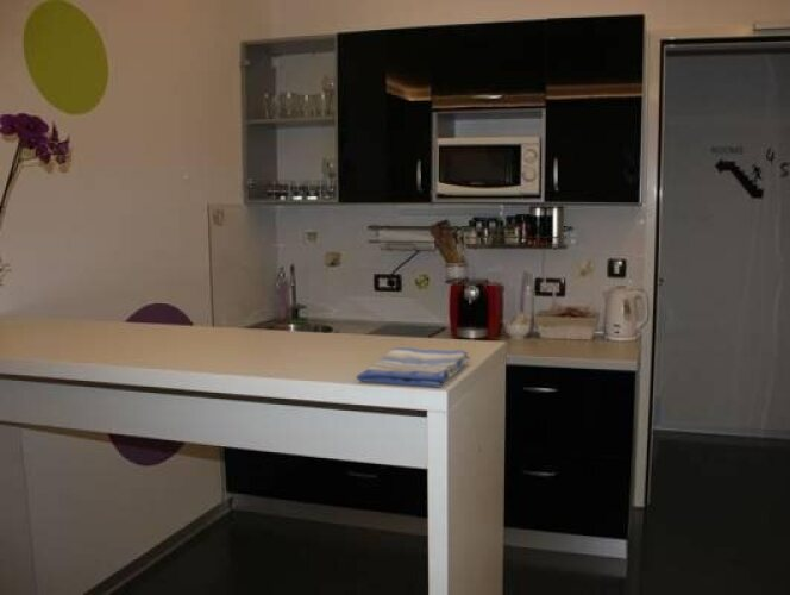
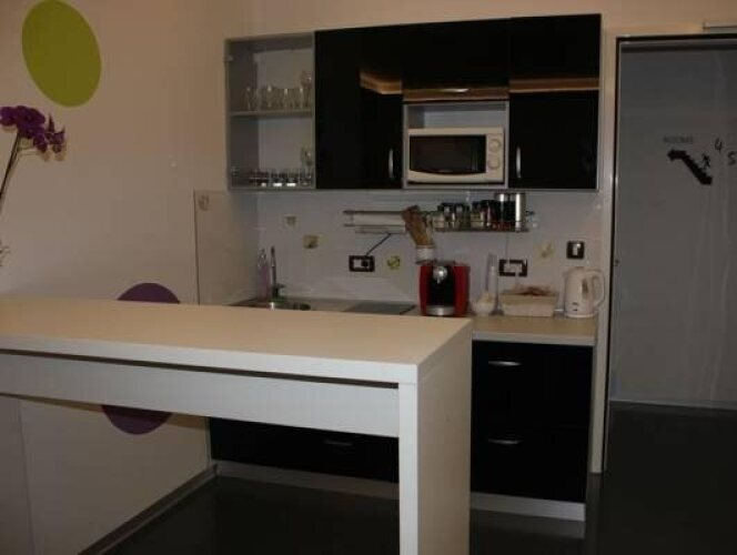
- dish towel (415, 364)
